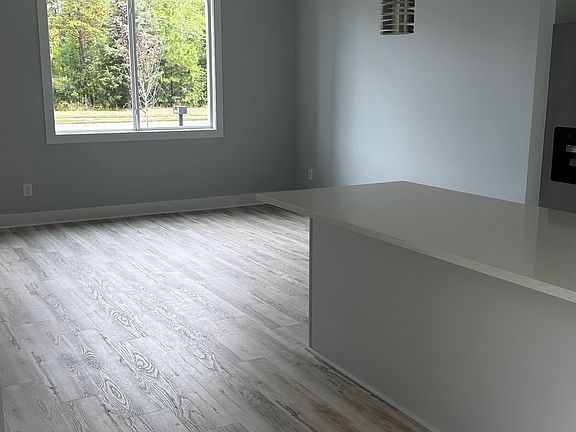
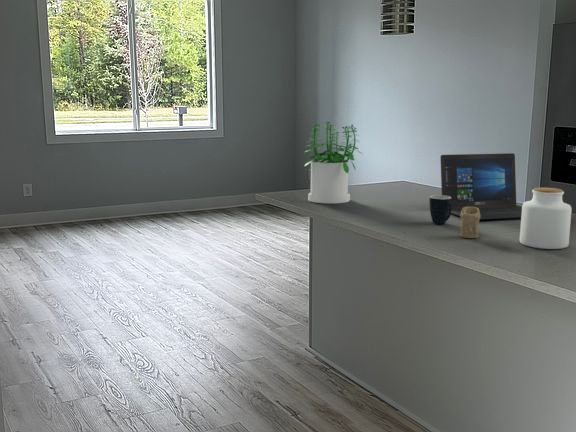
+ laptop (494, 185)
+ candle (470, 222)
+ potted plant (332, 161)
+ jar (543, 216)
+ mug (442, 210)
